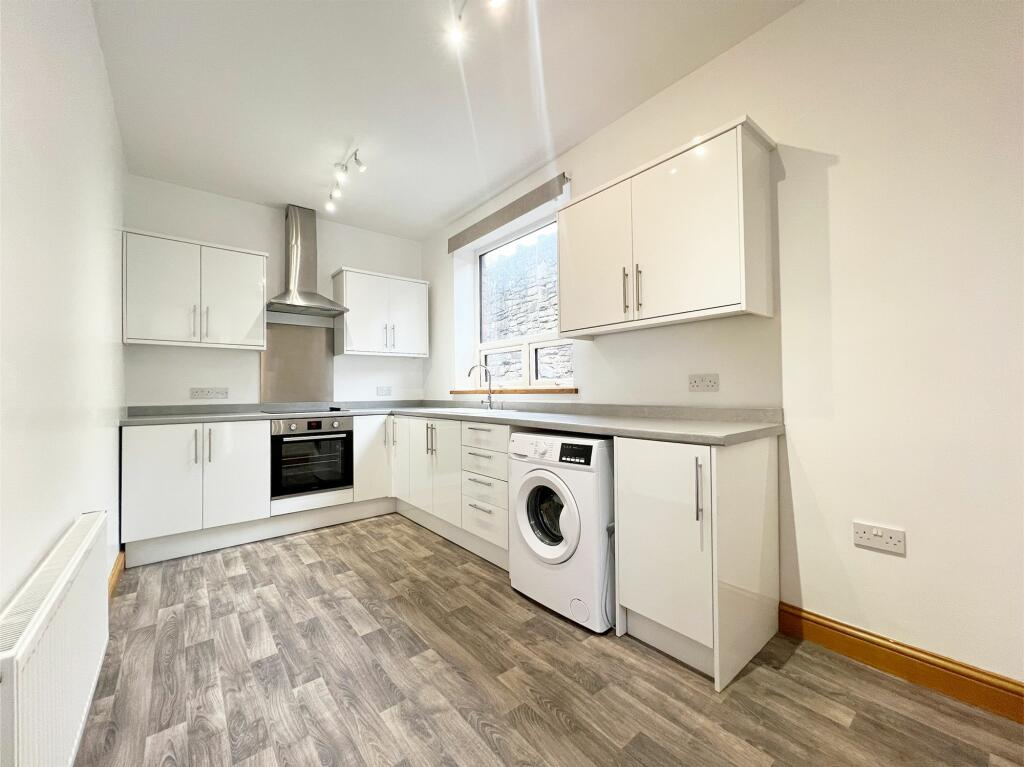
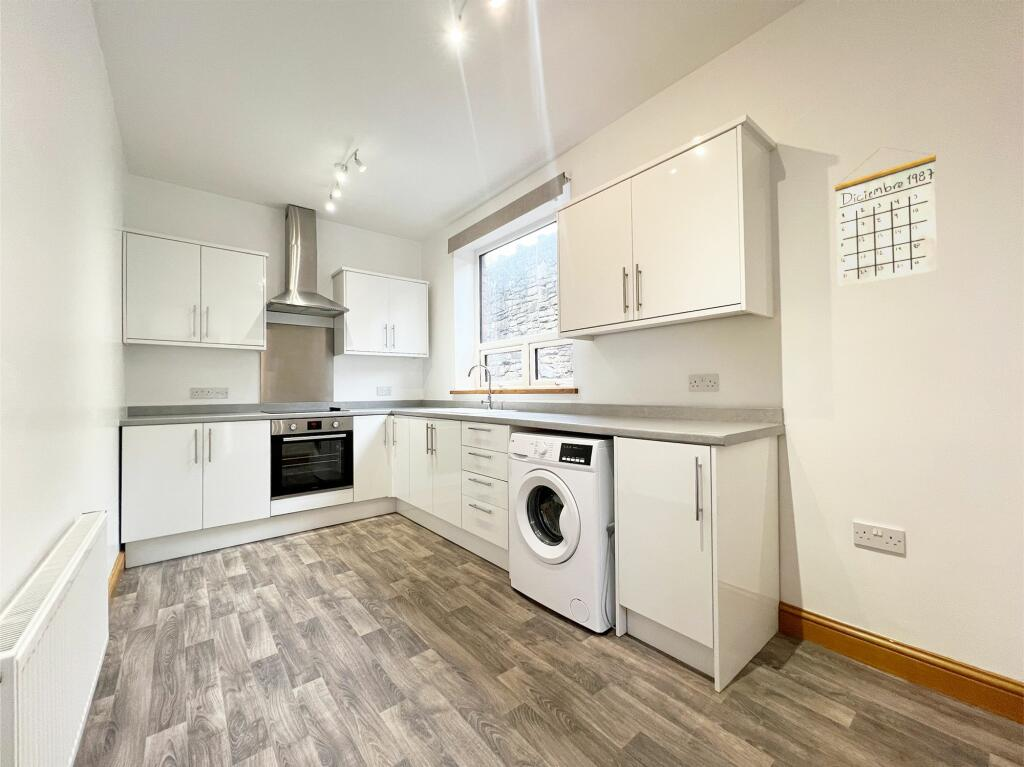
+ calendar (883, 212)
